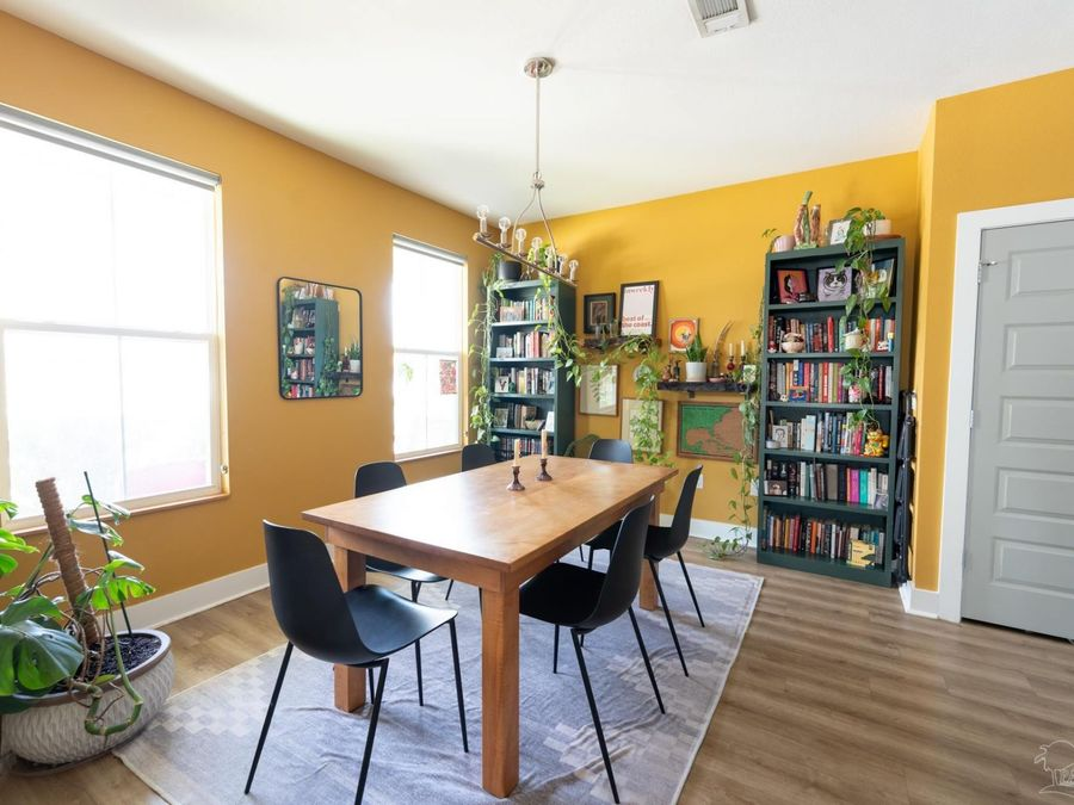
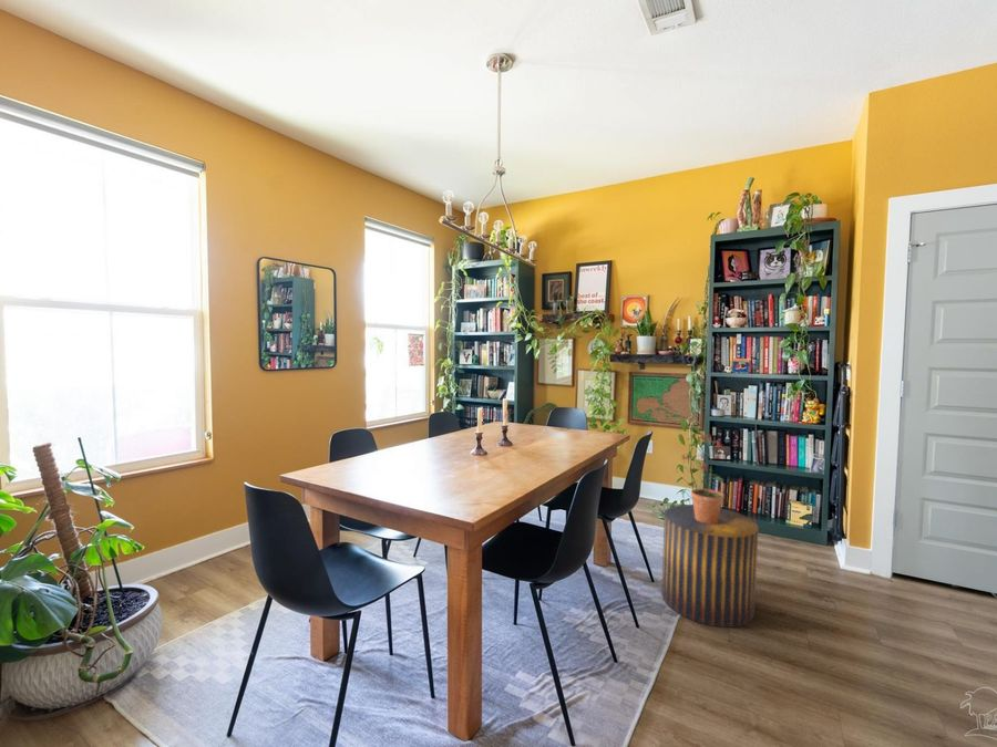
+ potted plant (703, 477)
+ stool (708, 560)
